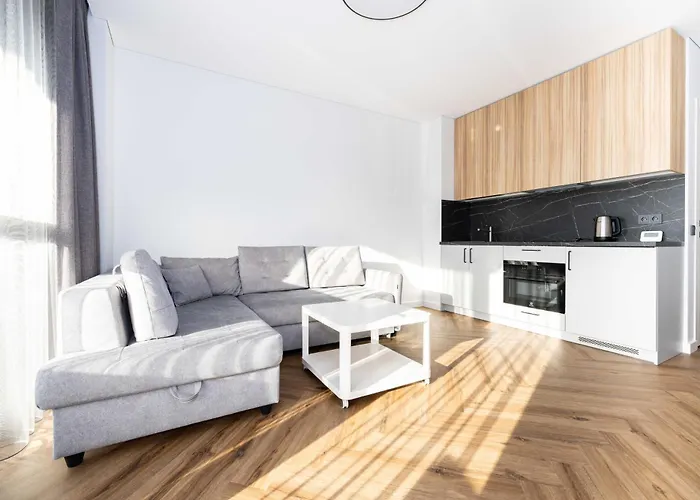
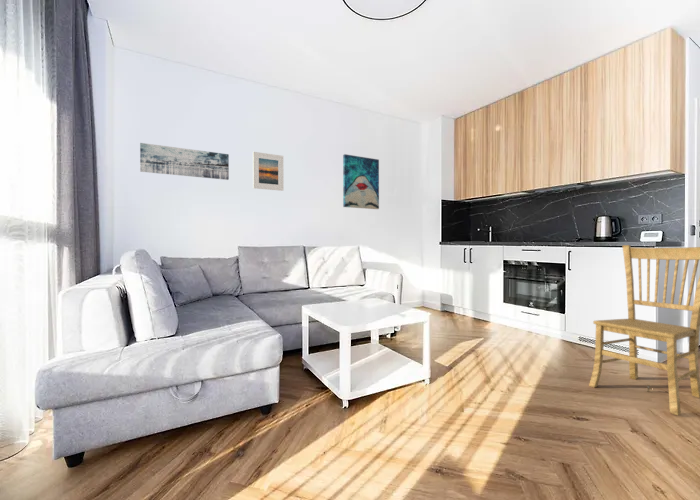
+ dining chair (649, 321)
+ wall art (361, 182)
+ wall art (186, 162)
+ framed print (268, 171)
